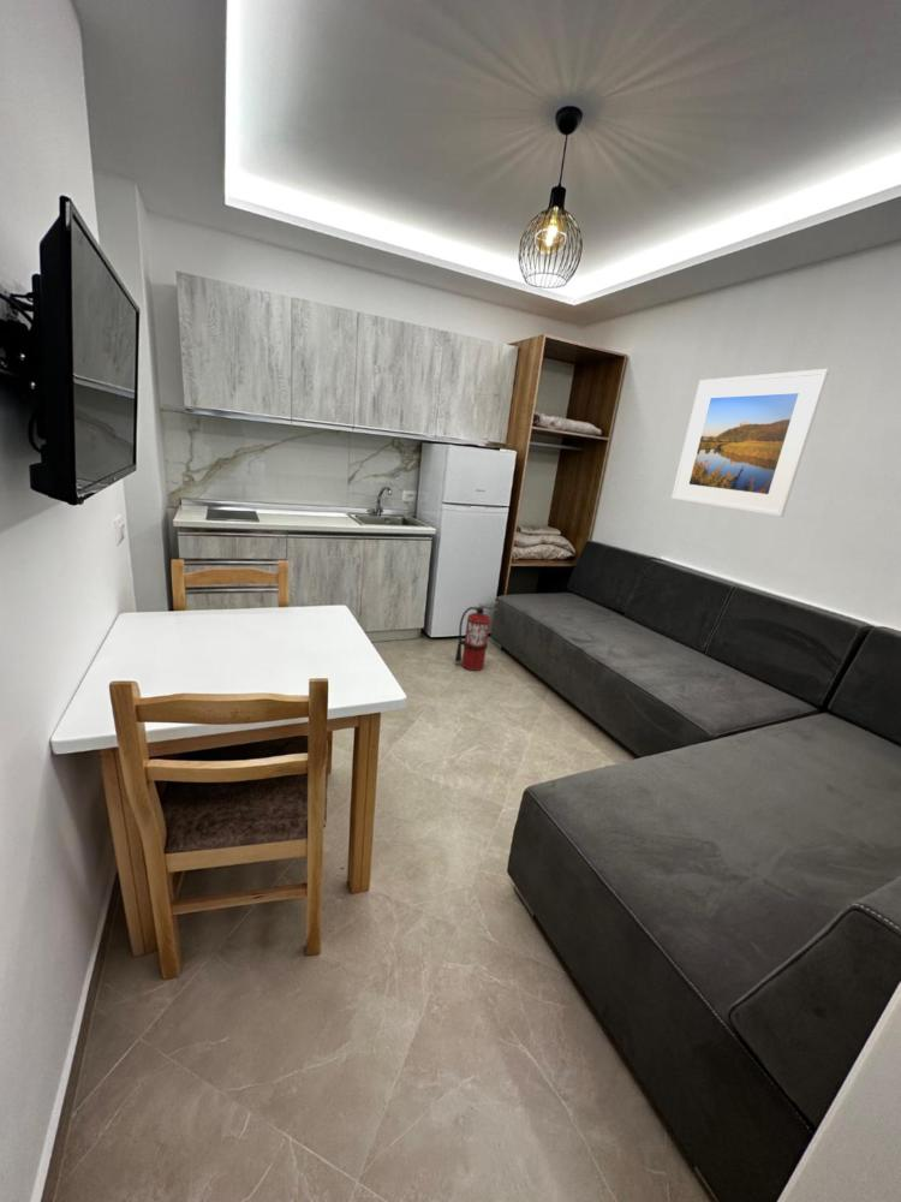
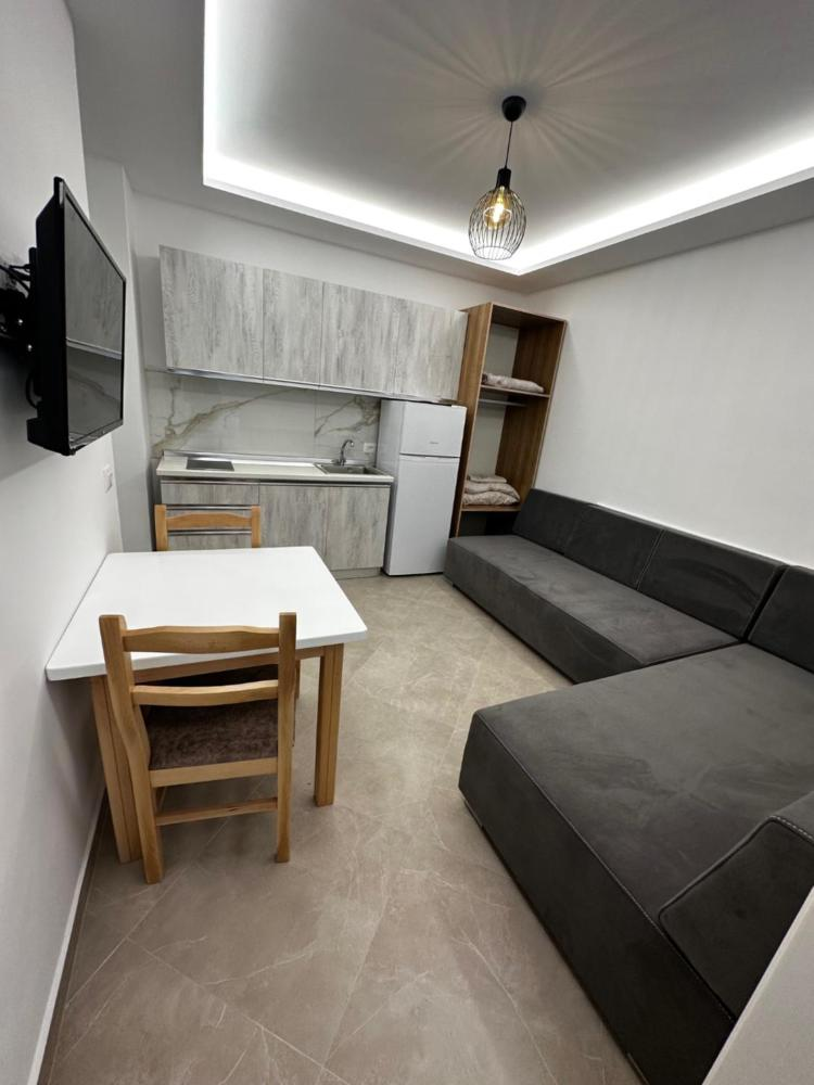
- fire extinguisher (476, 633)
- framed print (738, 444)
